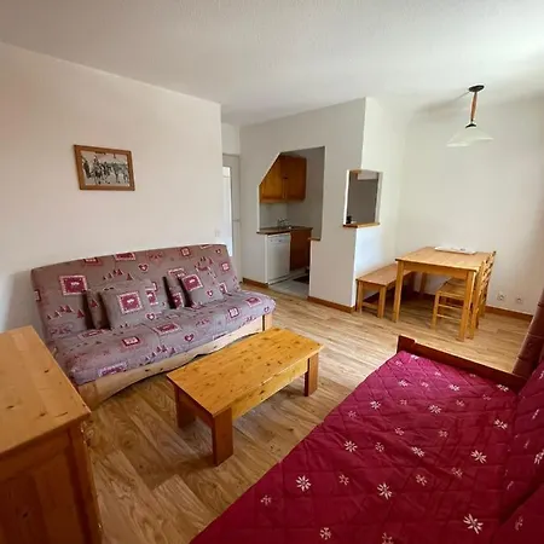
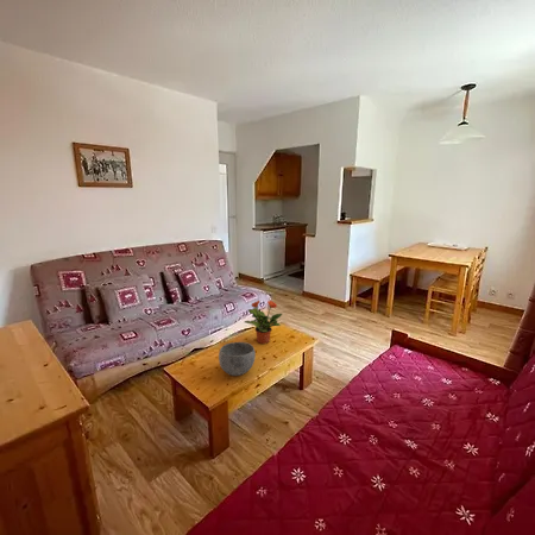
+ potted plant (263, 320)
+ bowl (237, 359)
